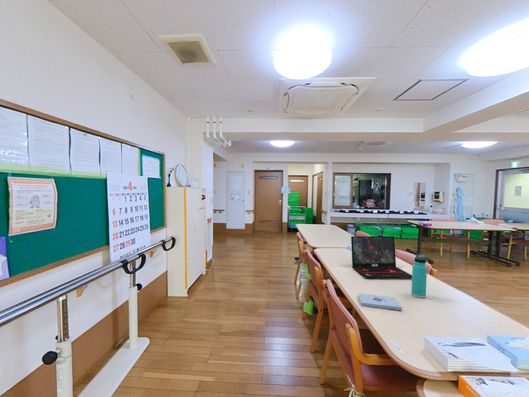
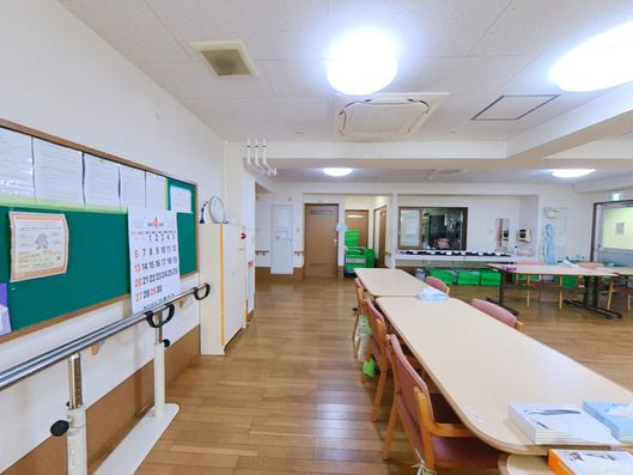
- laptop (381, 256)
- thermos bottle (419, 275)
- notepad (378, 301)
